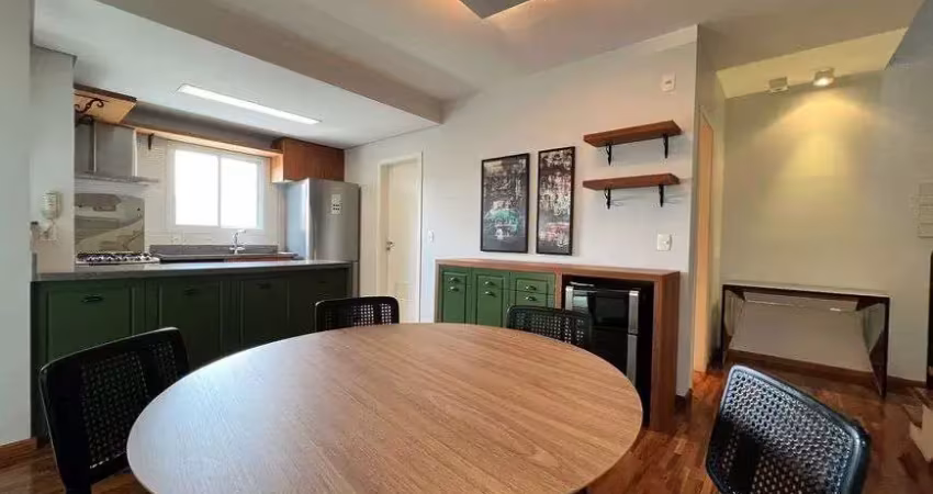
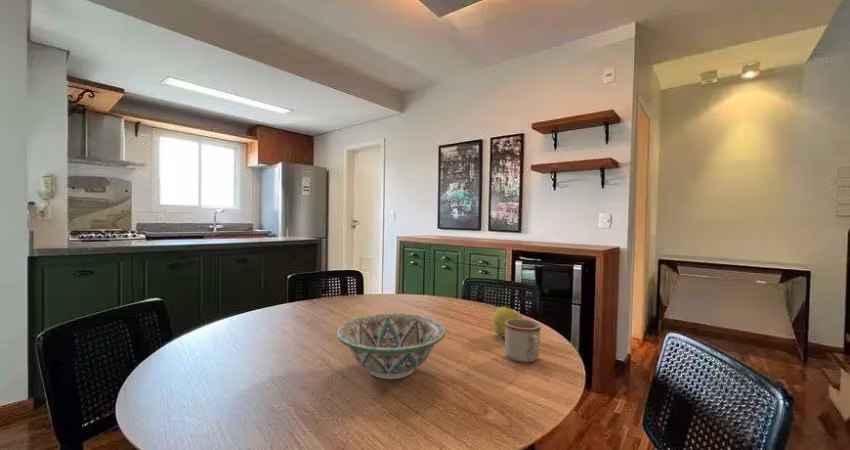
+ mug (524, 342)
+ decorative bowl (391, 348)
+ fruit (506, 320)
